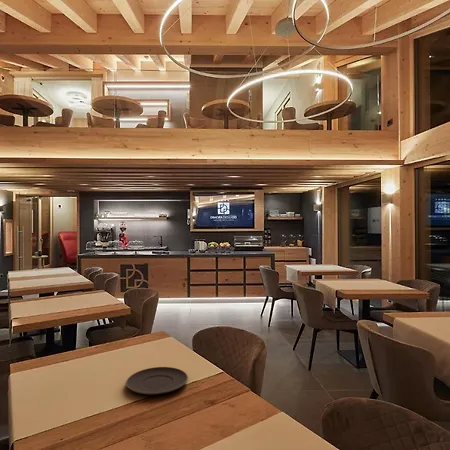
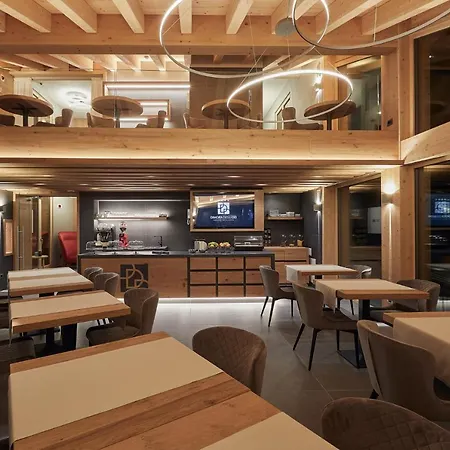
- plate (157, 381)
